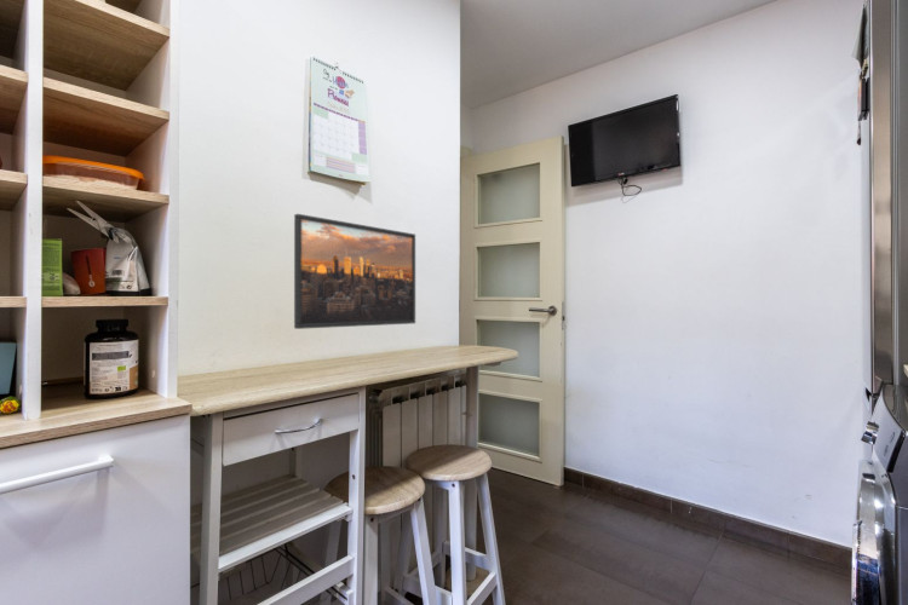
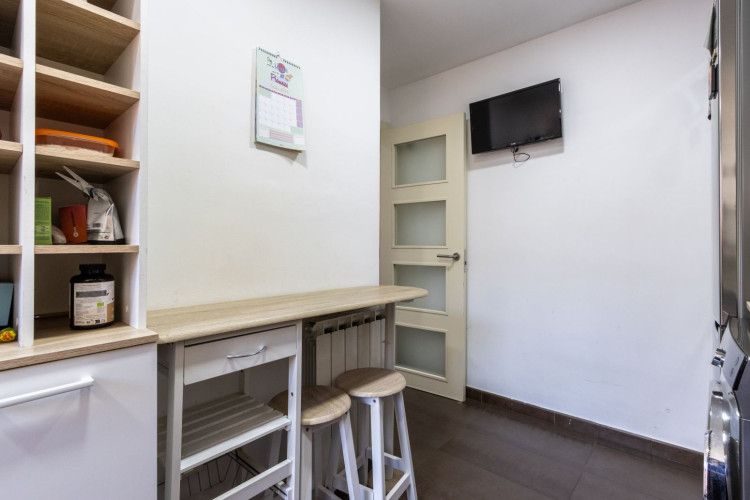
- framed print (362, 275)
